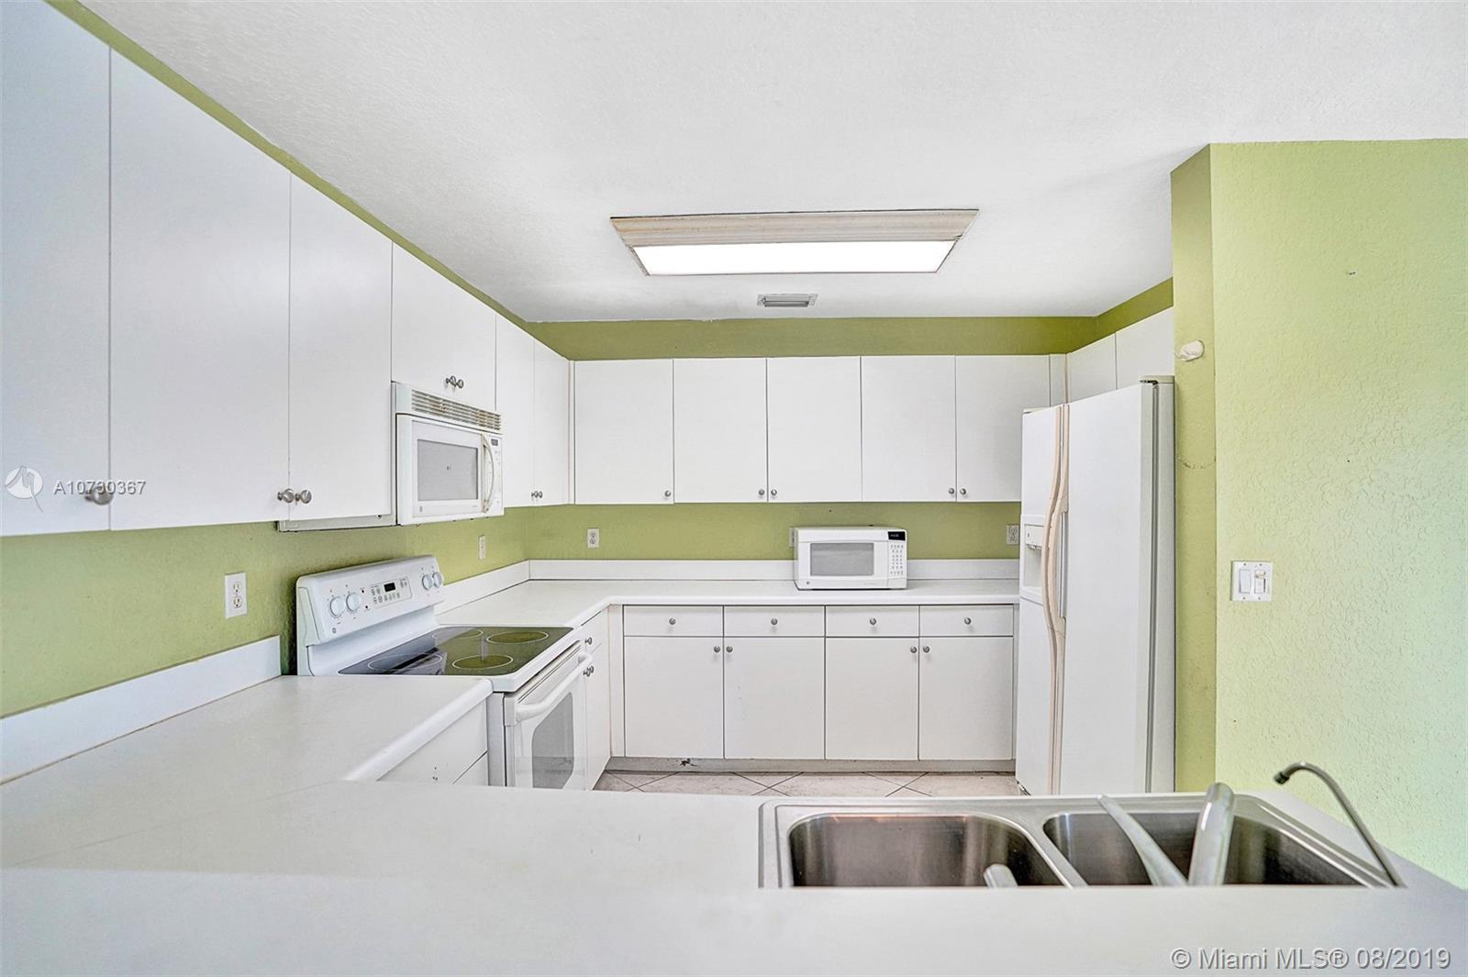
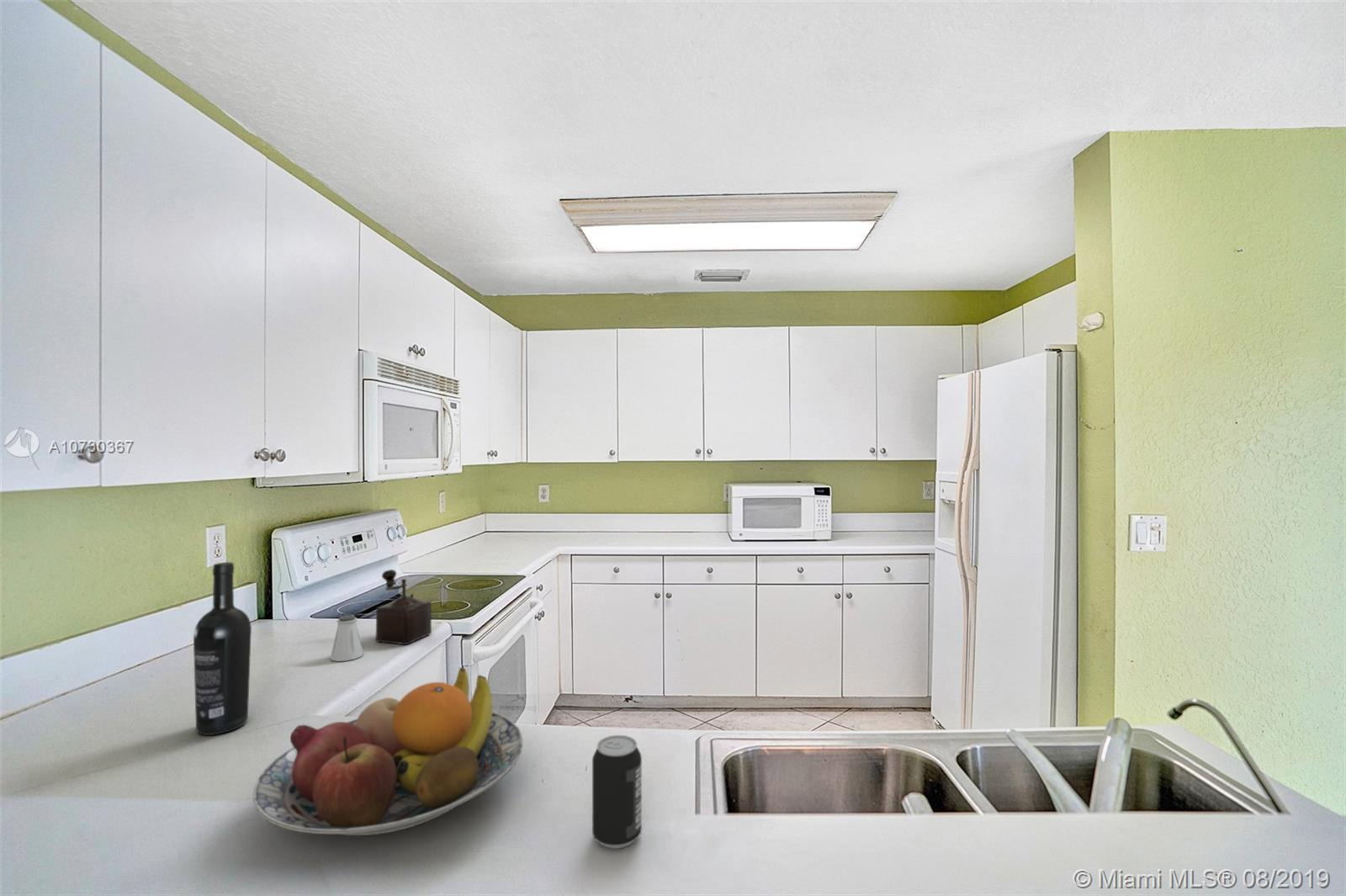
+ fruit bowl (399, 745)
+ saltshaker (347, 636)
+ wine bottle (223, 644)
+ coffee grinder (397, 604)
+ beverage can (617, 790)
